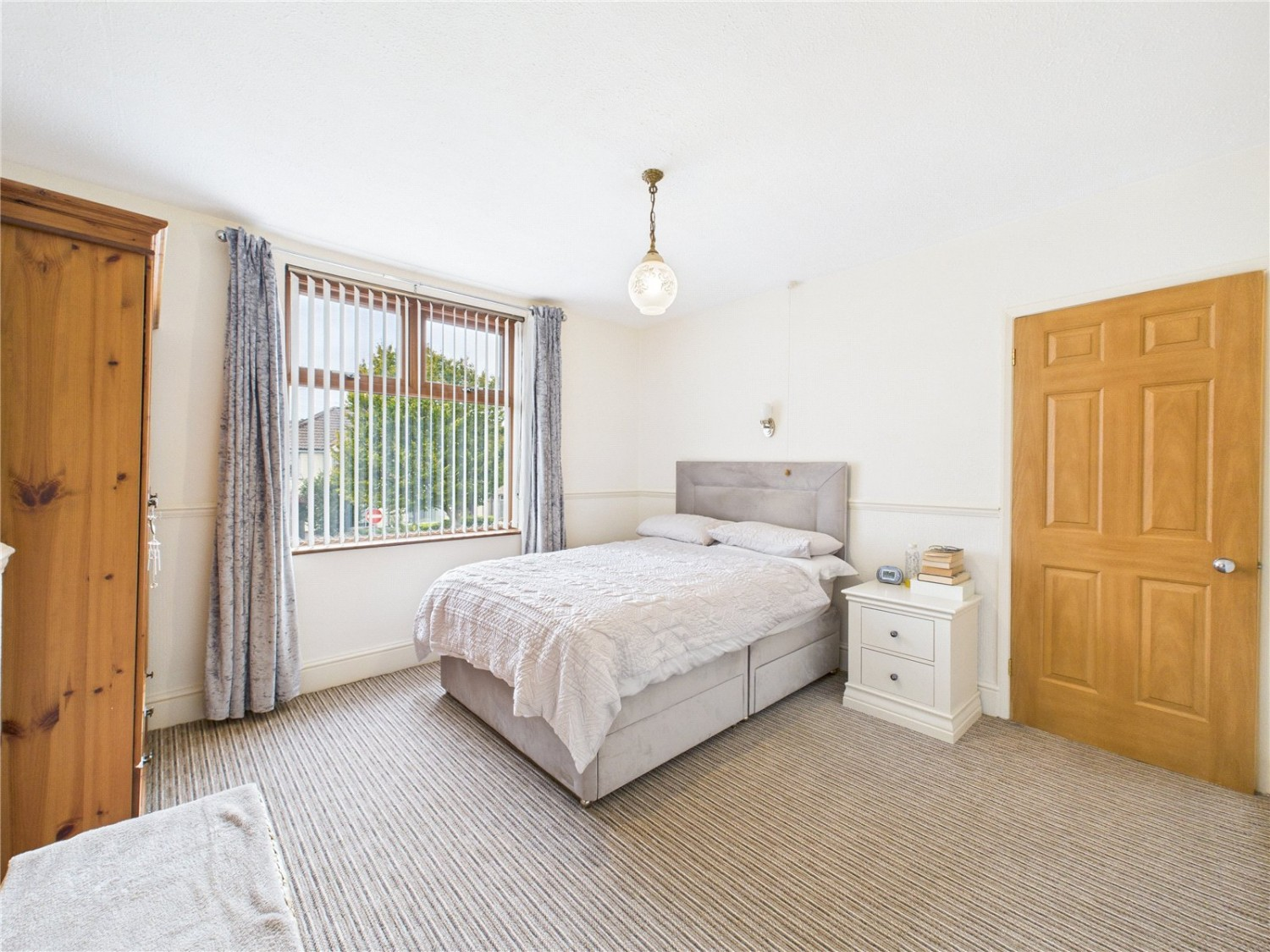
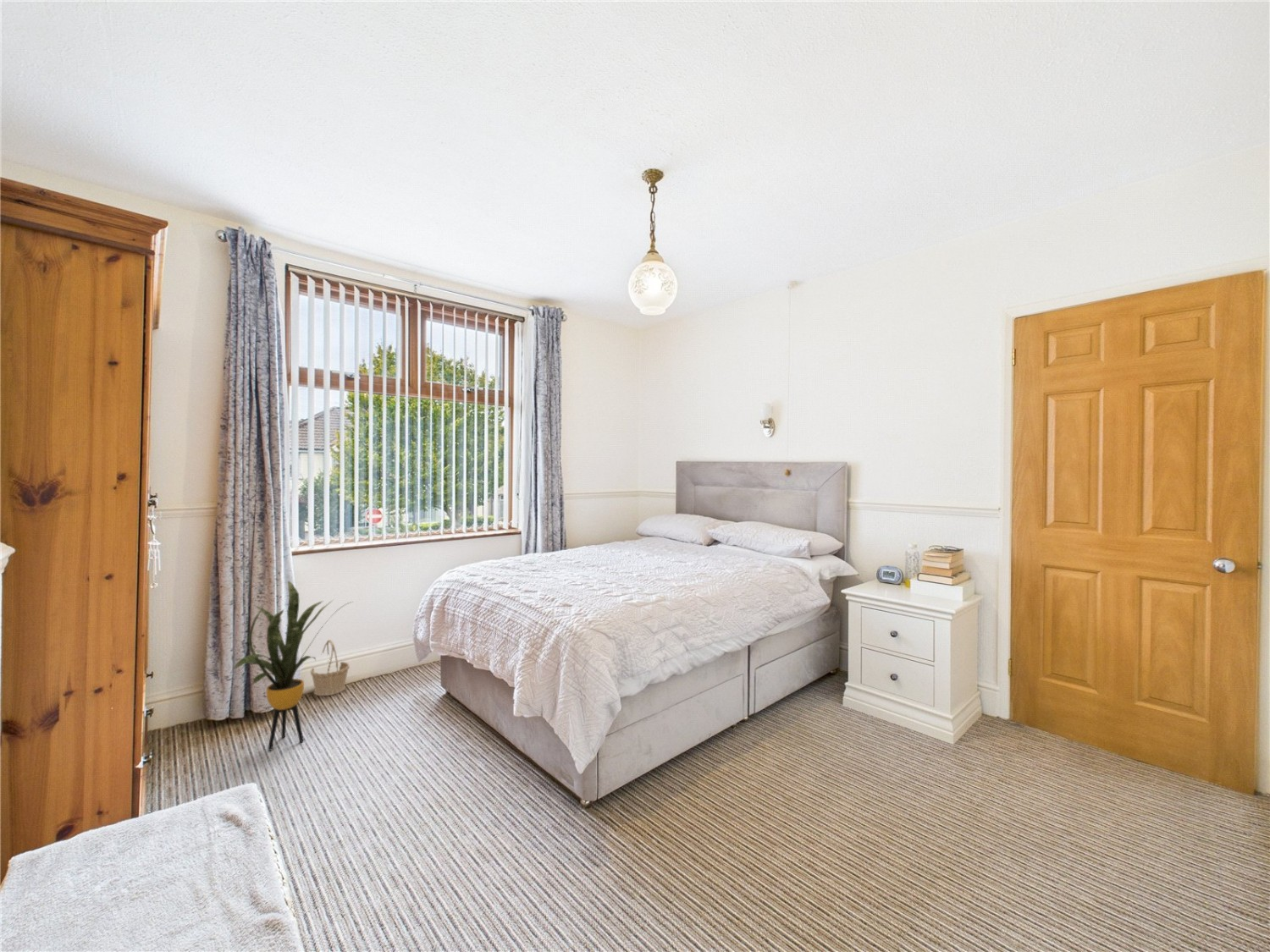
+ house plant (293, 664)
+ basket (329, 664)
